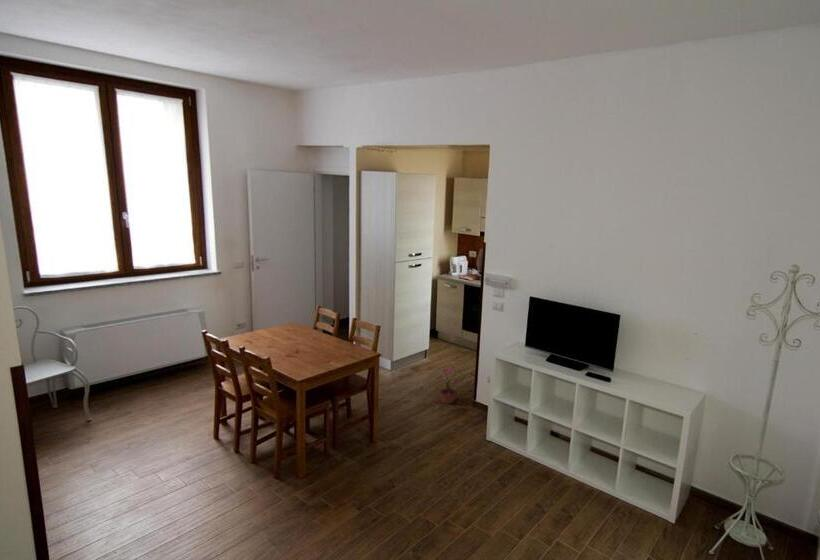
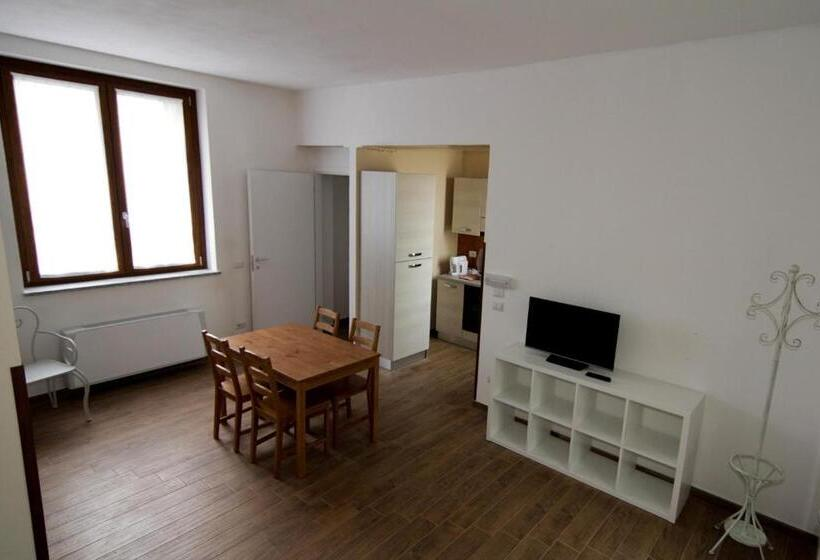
- potted plant (446, 384)
